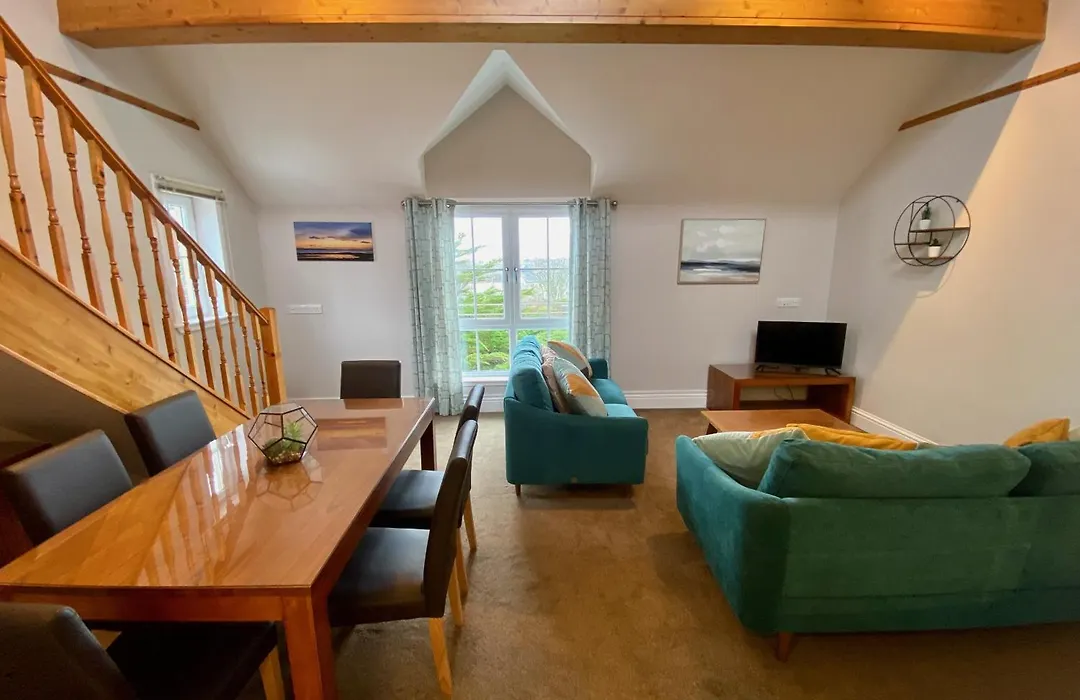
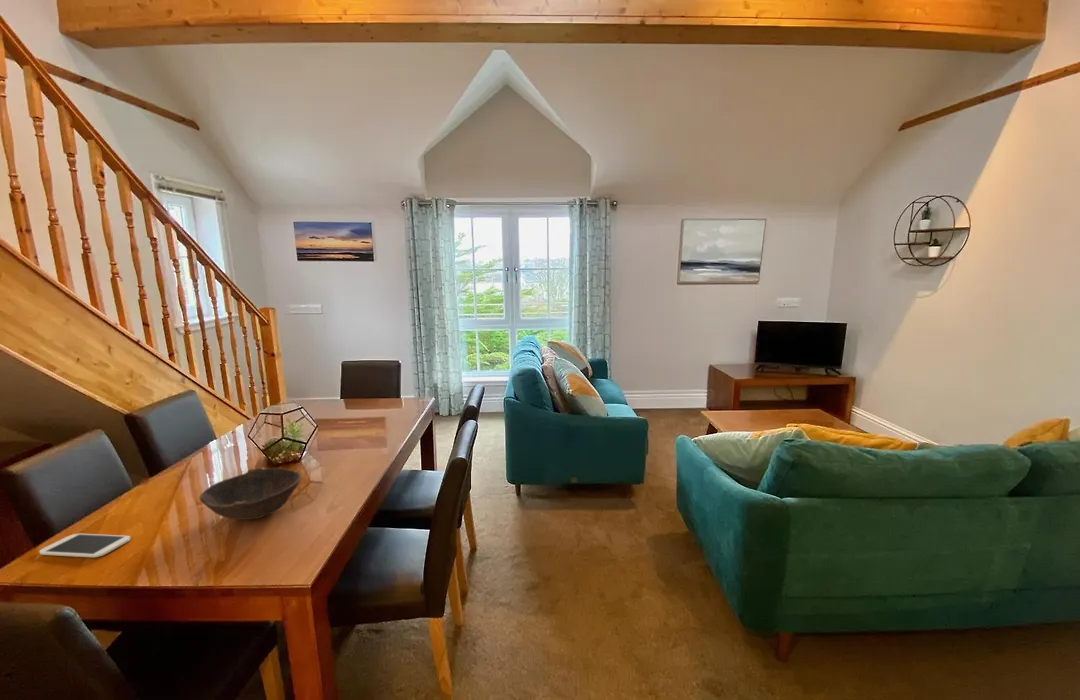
+ smartphone (86, 544)
+ bowl (253, 498)
